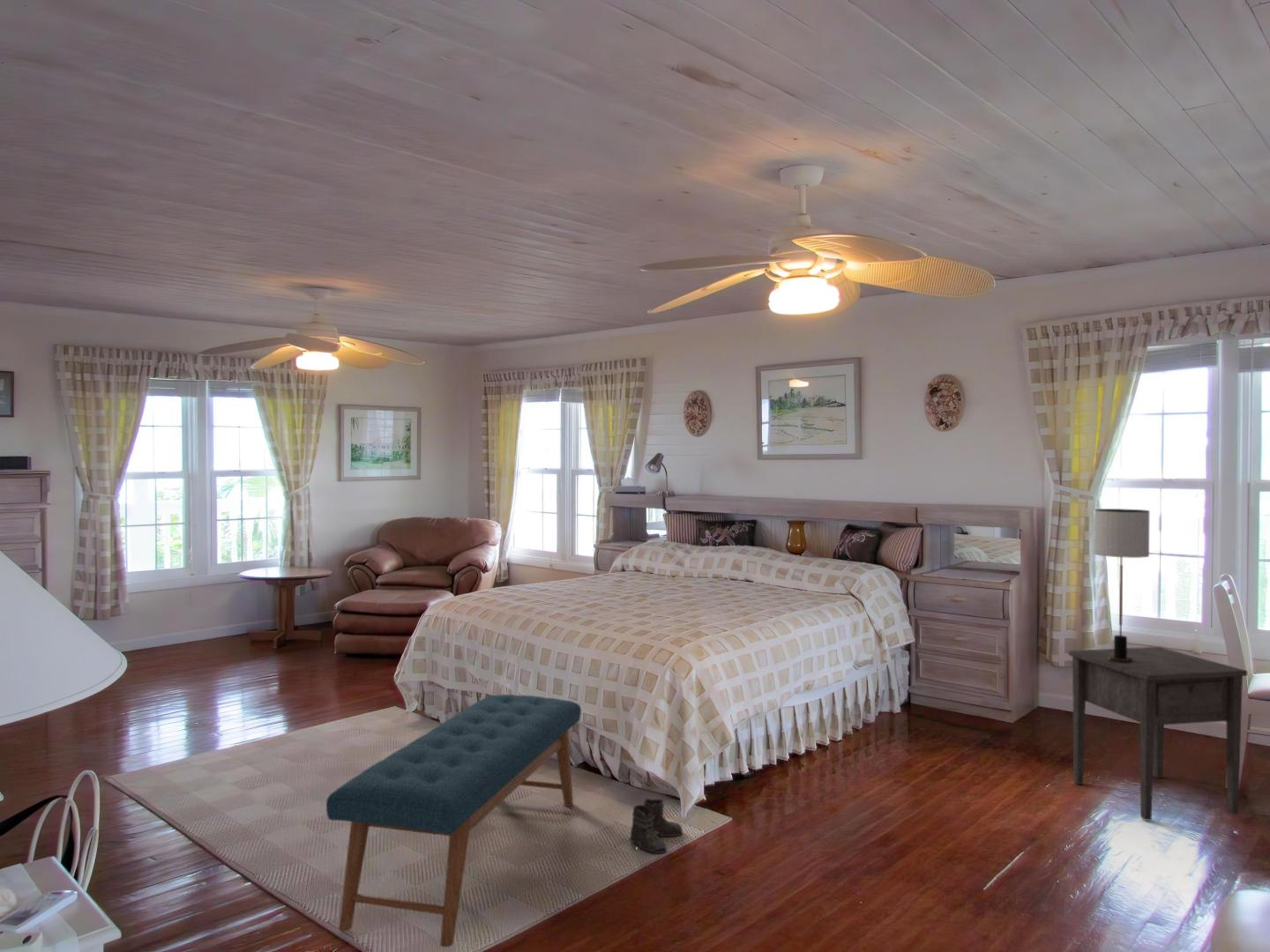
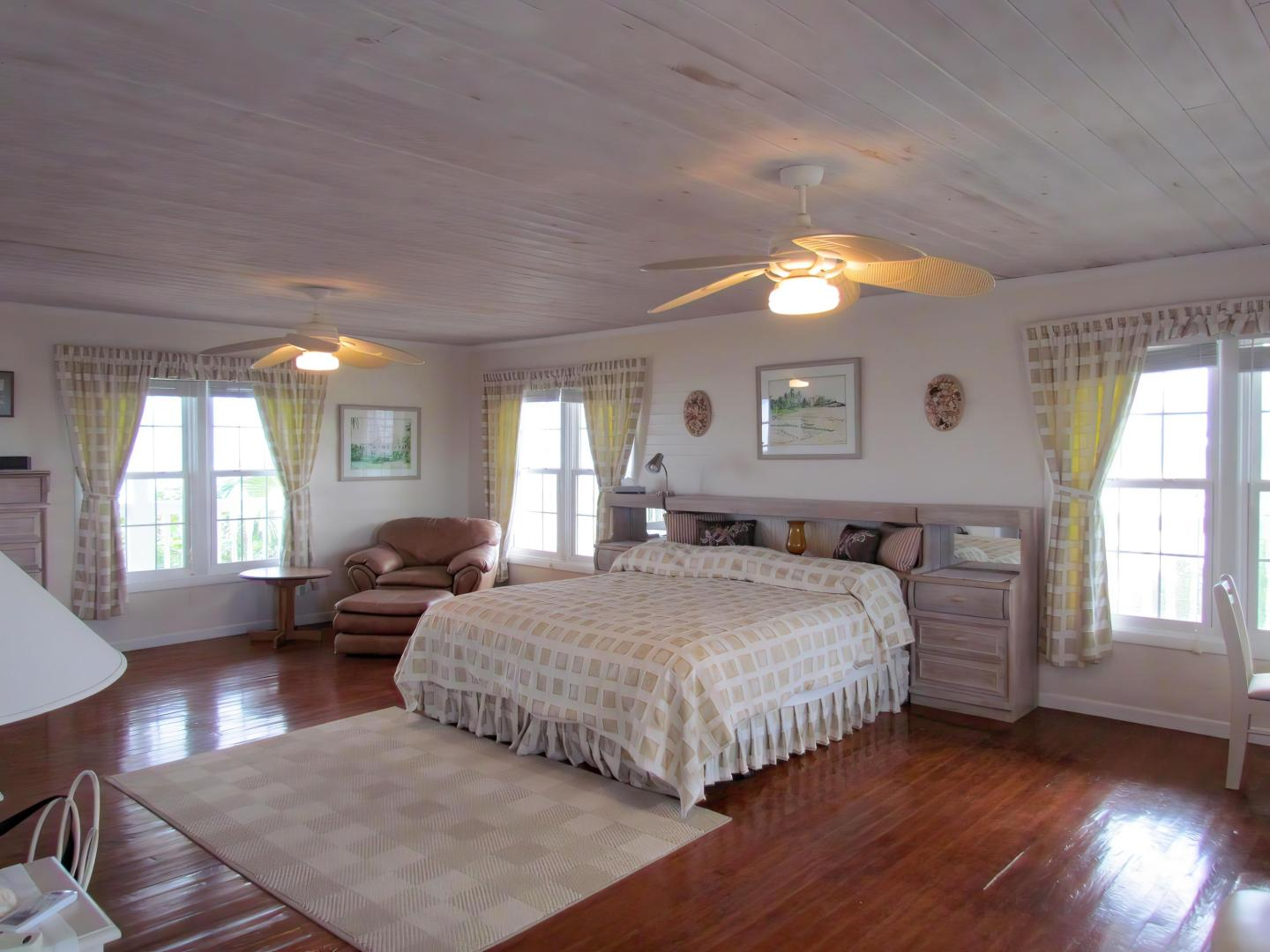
- bench (474, 794)
- nightstand (1153, 728)
- table lamp (1121, 584)
- boots (654, 823)
